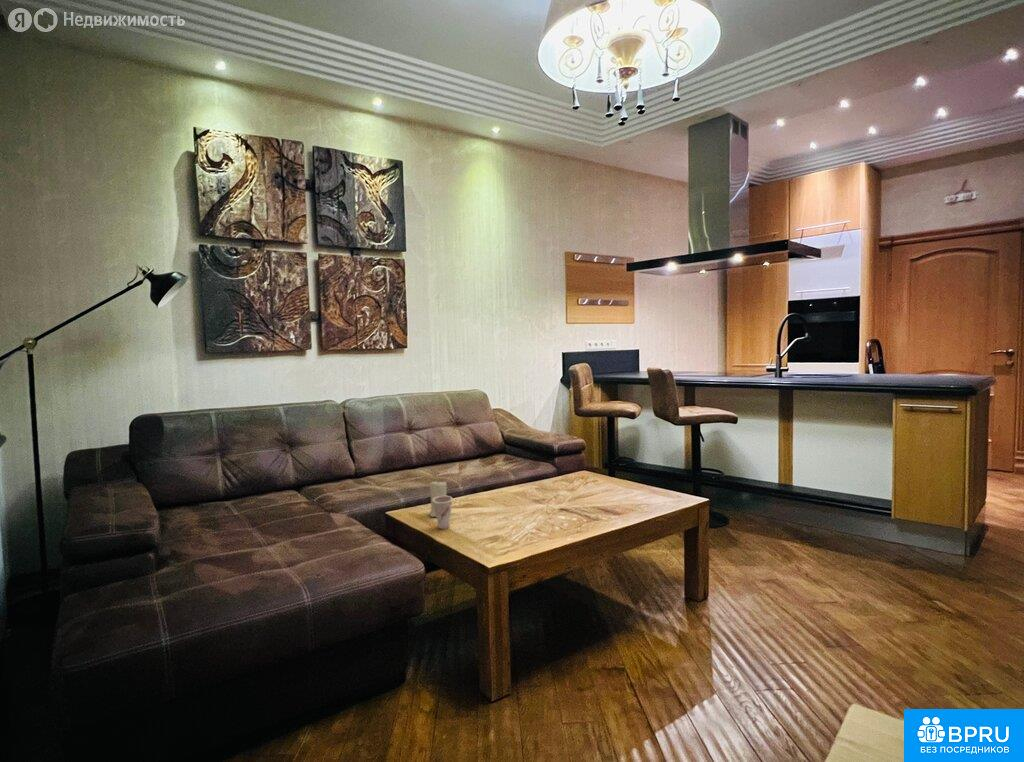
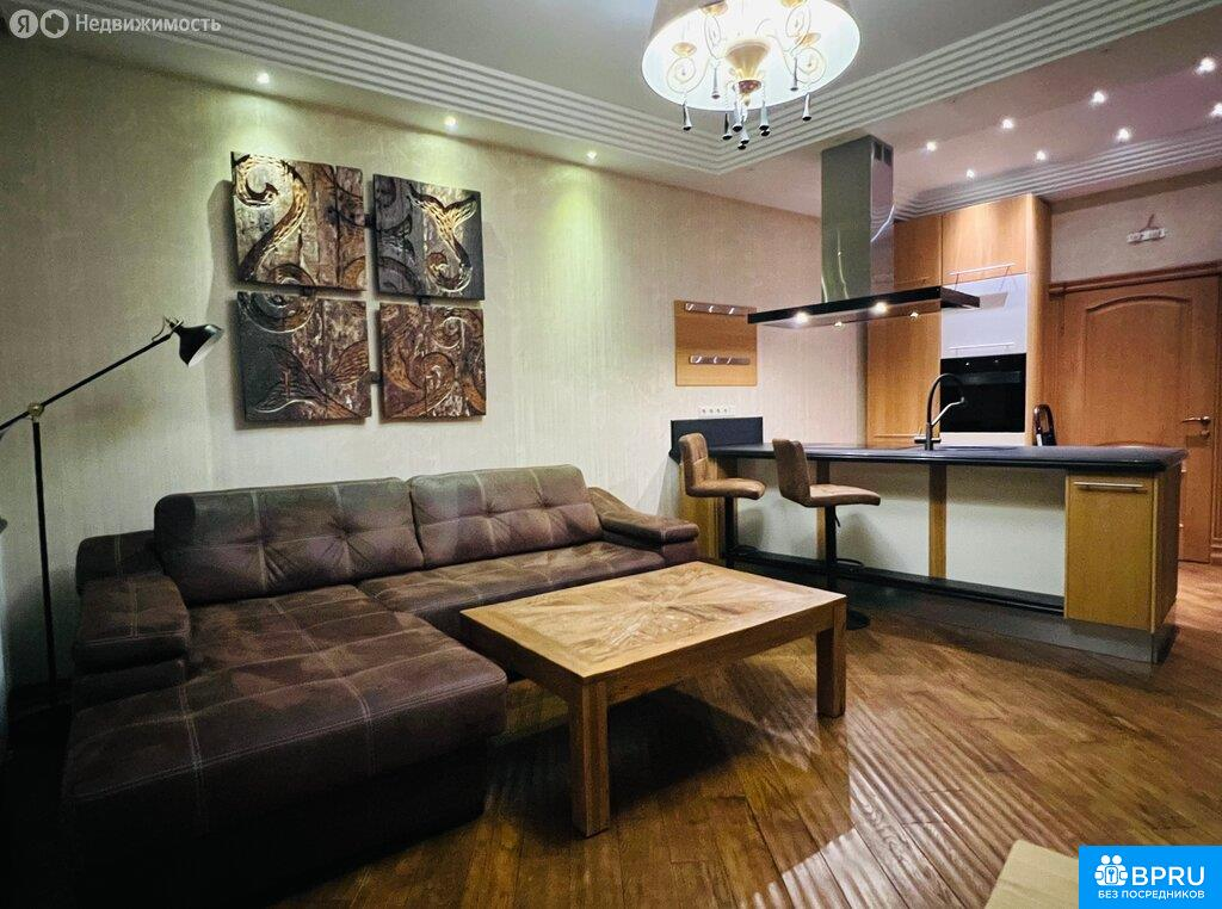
- cup (443, 513)
- candle (437, 496)
